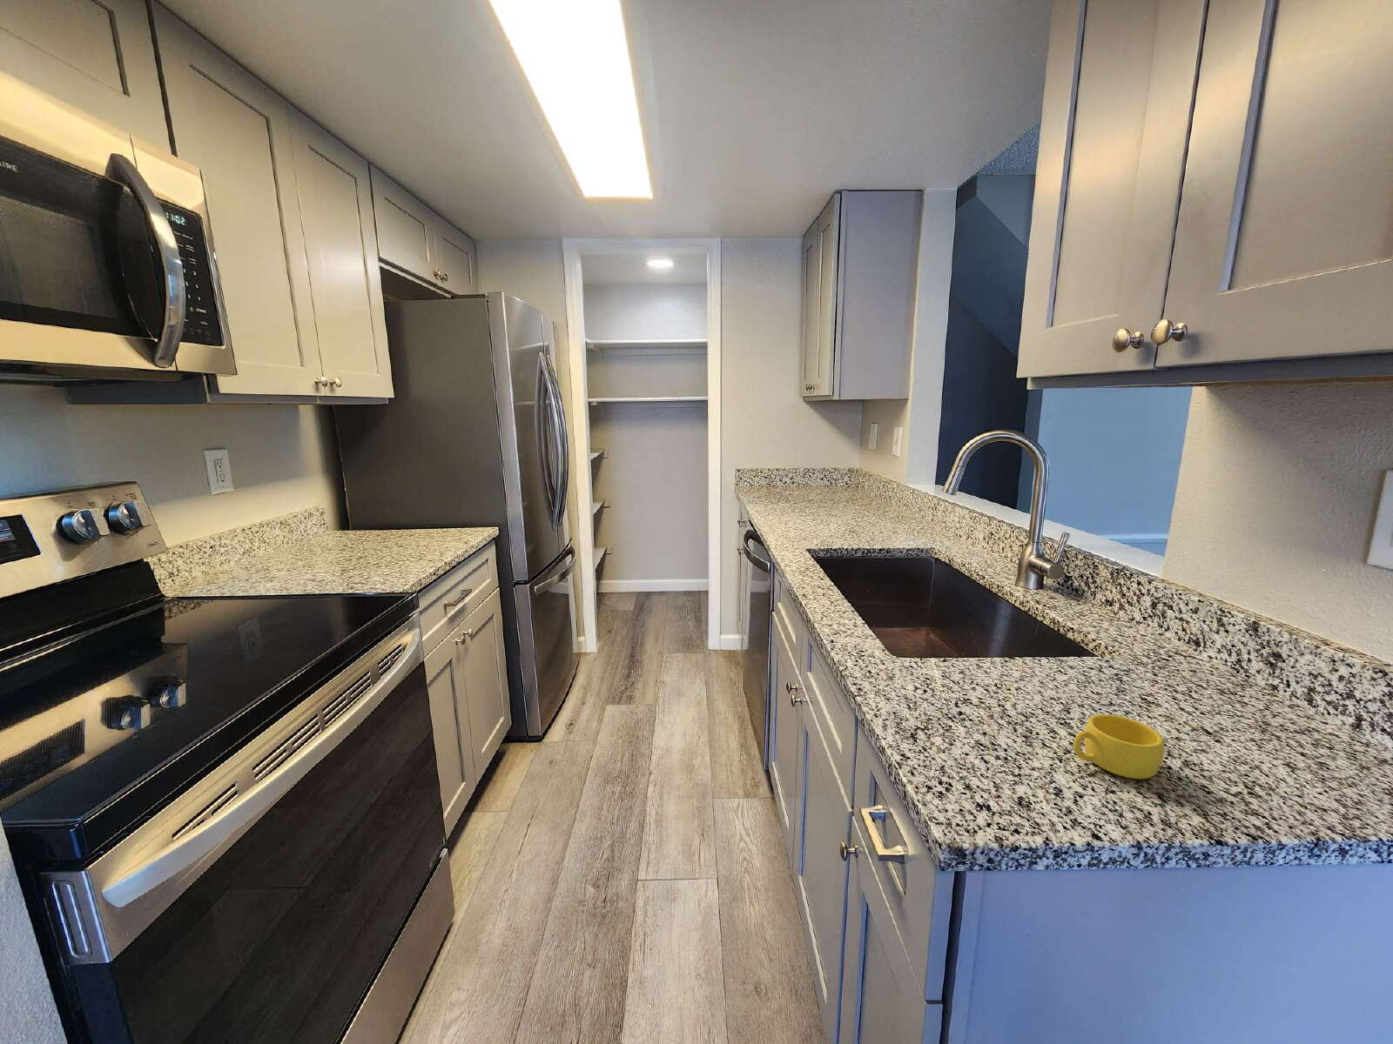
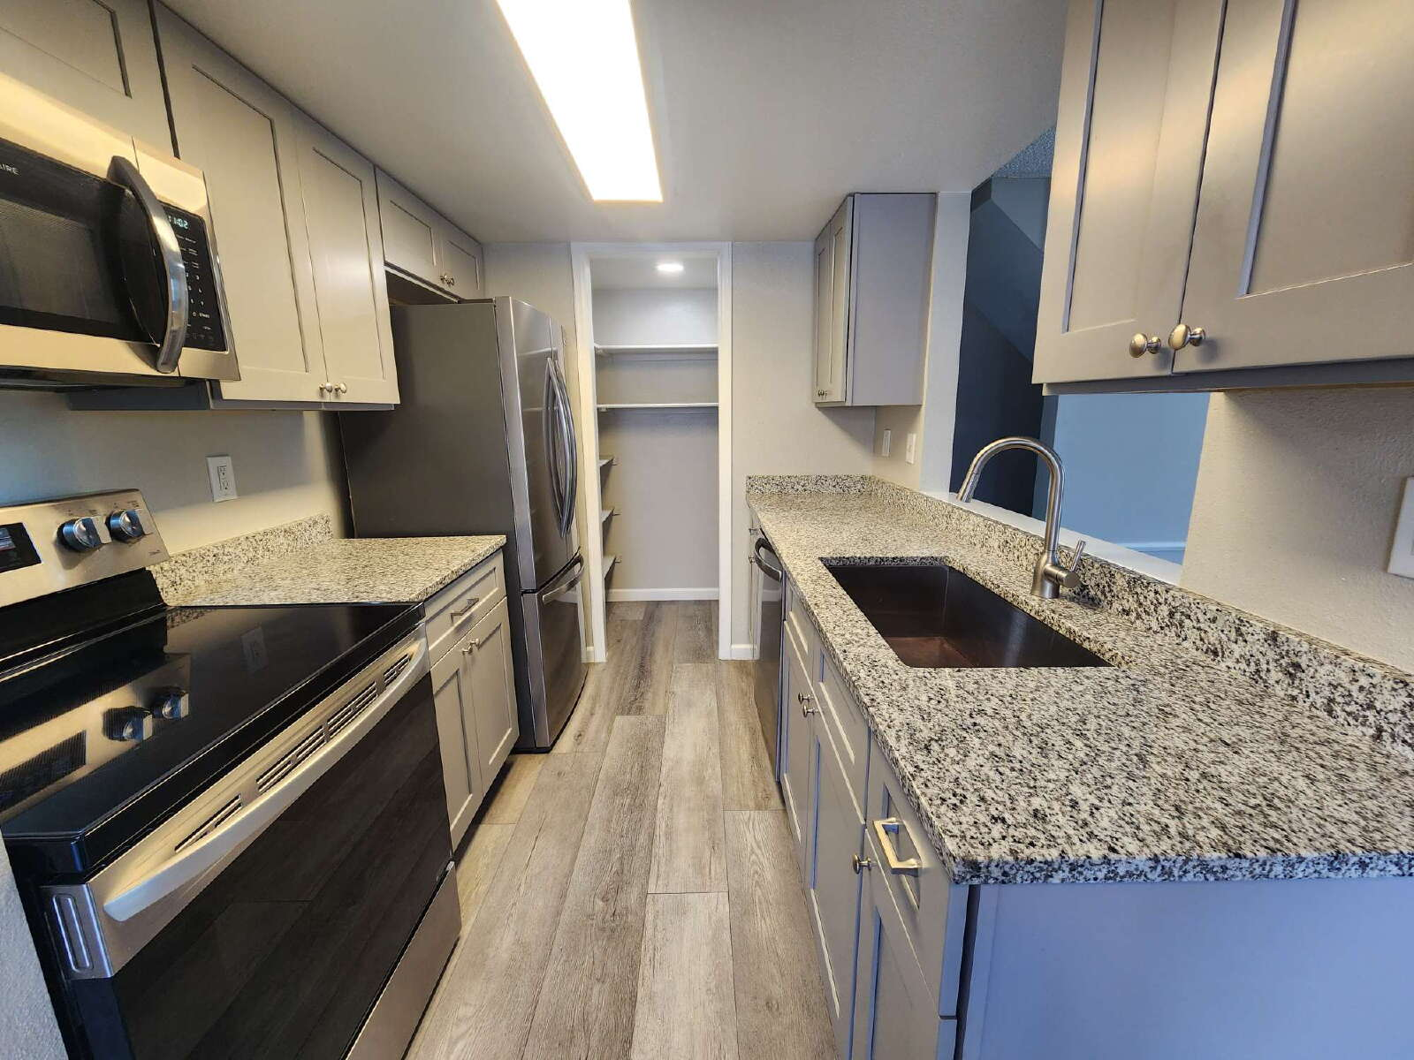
- cup (1112, 747)
